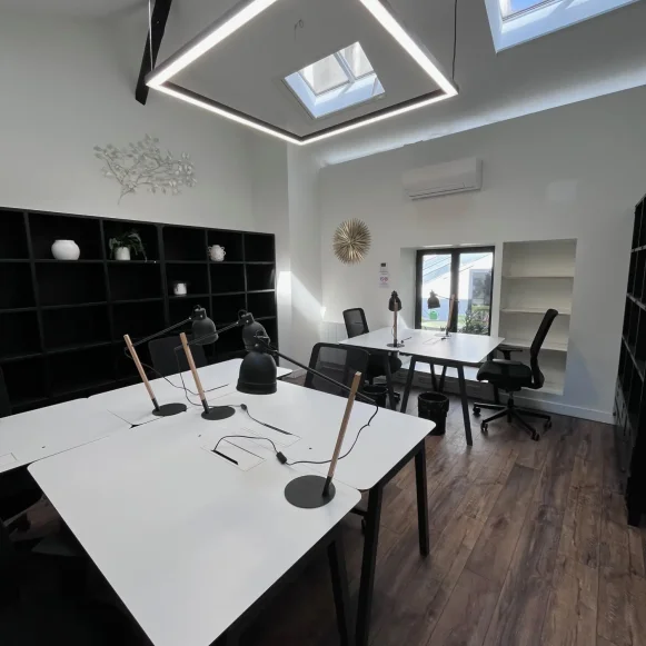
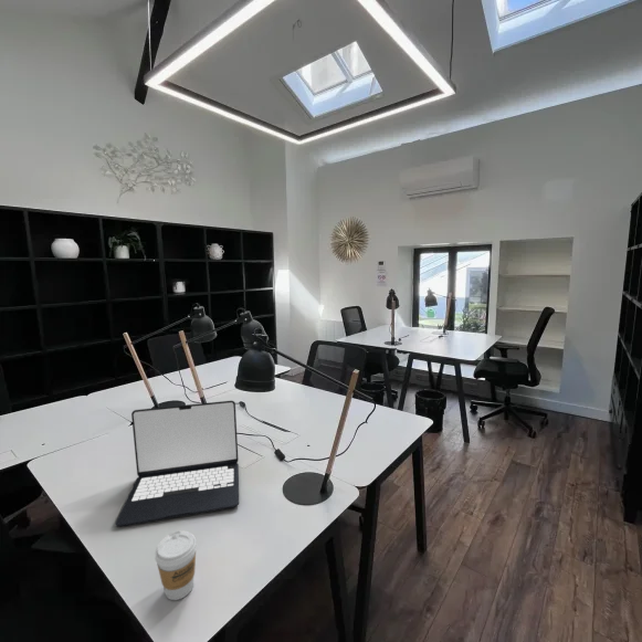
+ coffee cup (177, 565)
+ laptop (182, 456)
